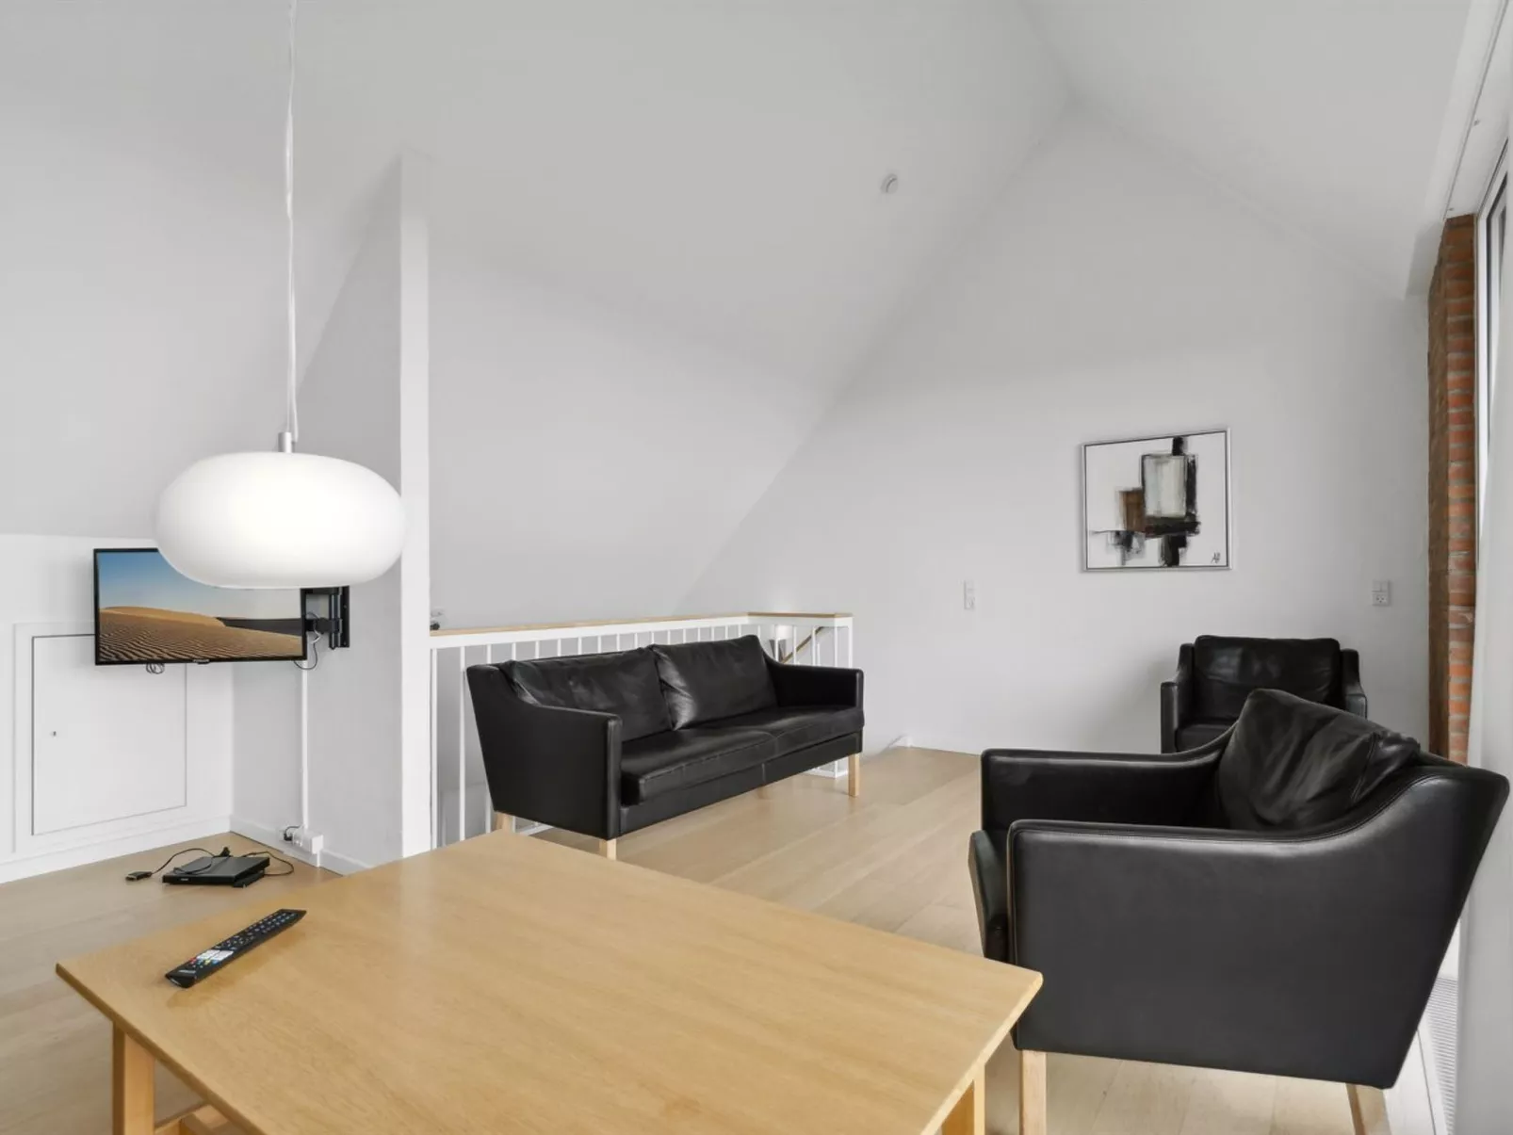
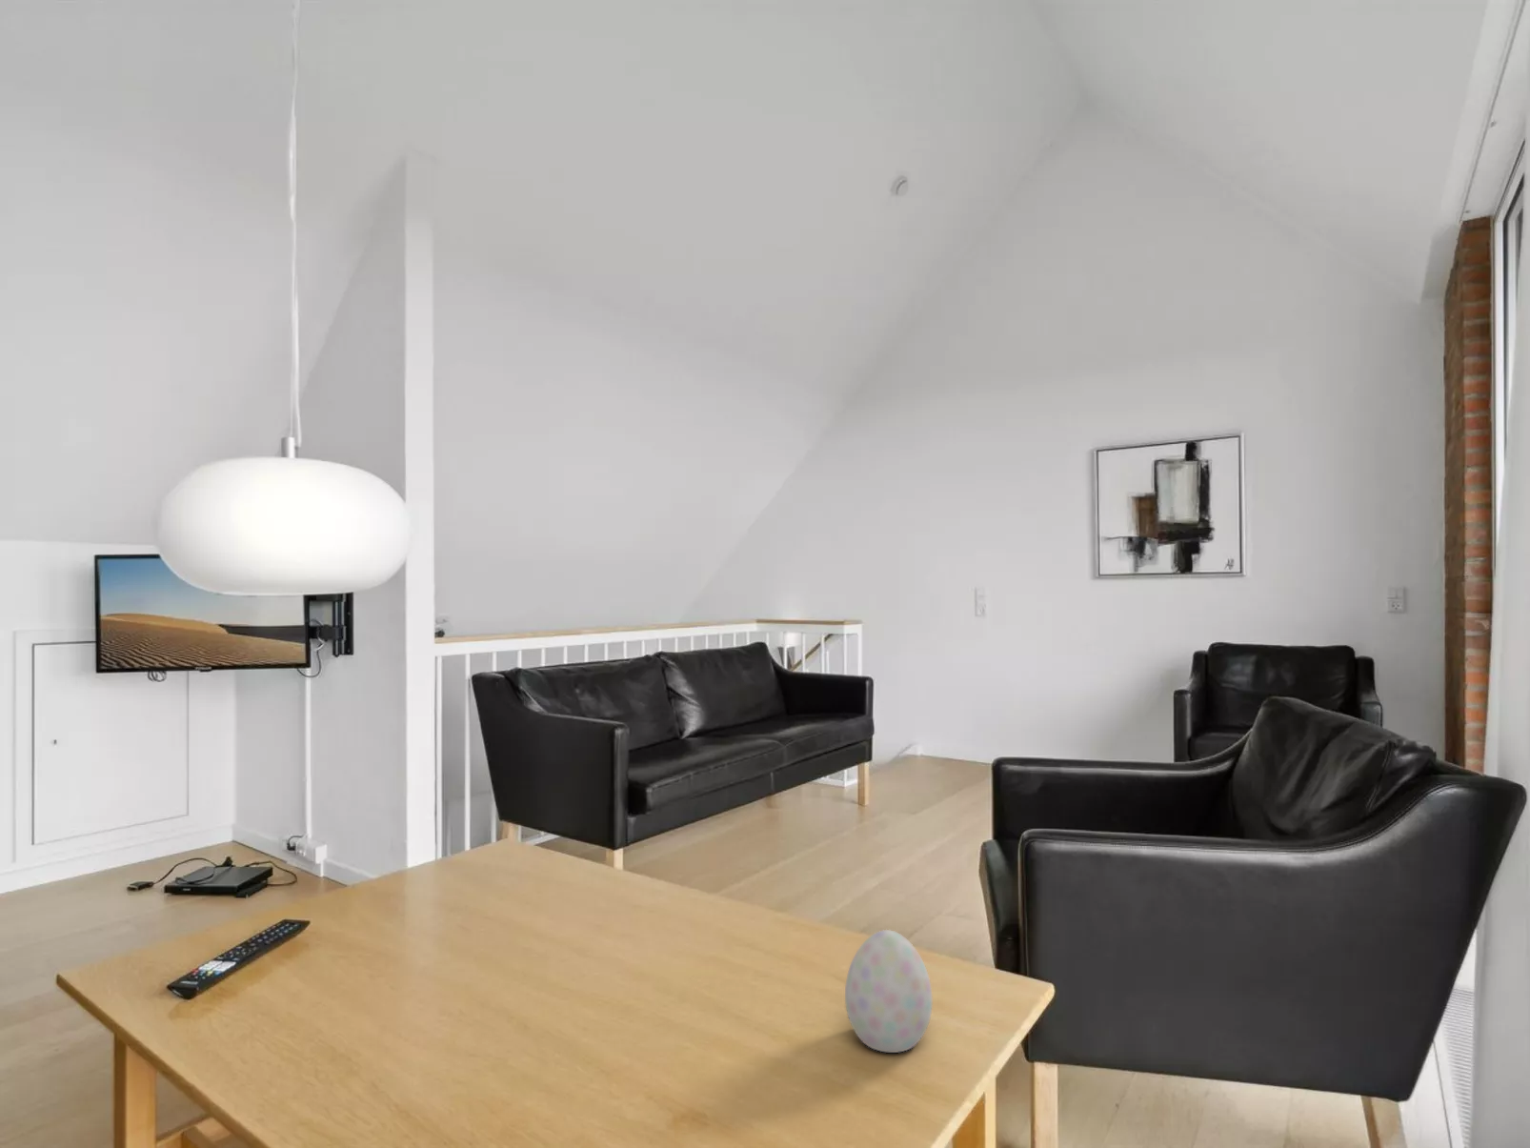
+ decorative egg (887, 984)
